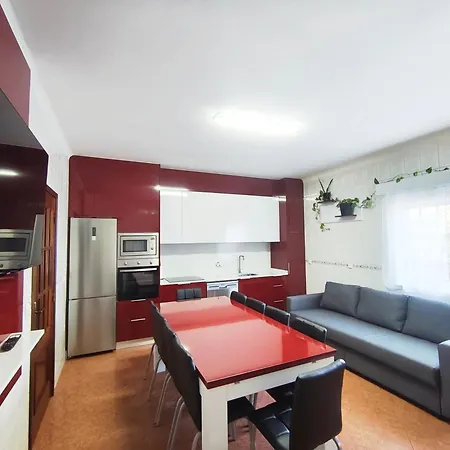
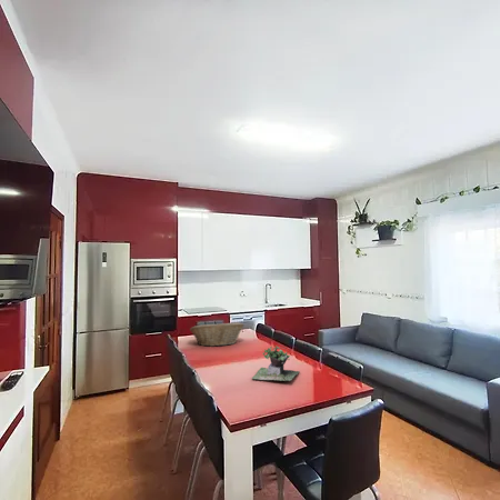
+ potted plant (276, 361)
+ fruit basket (217, 331)
